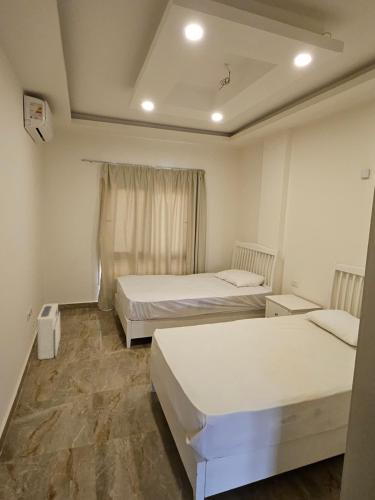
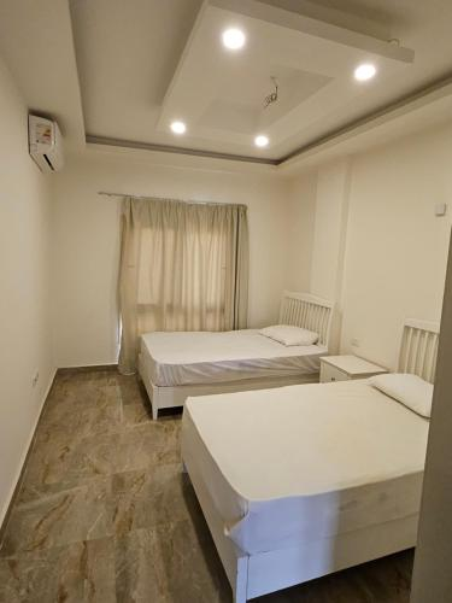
- air purifier (49, 329)
